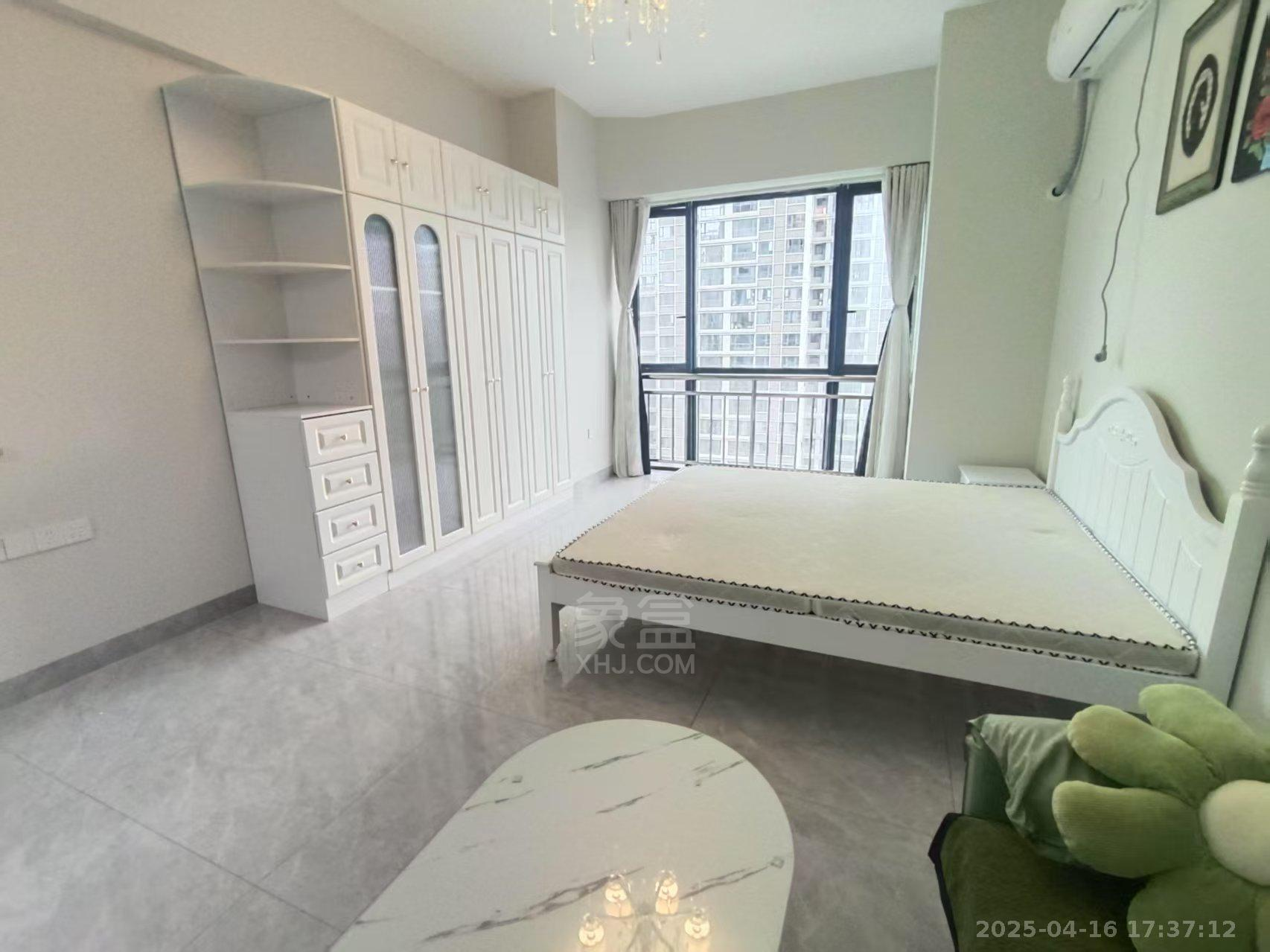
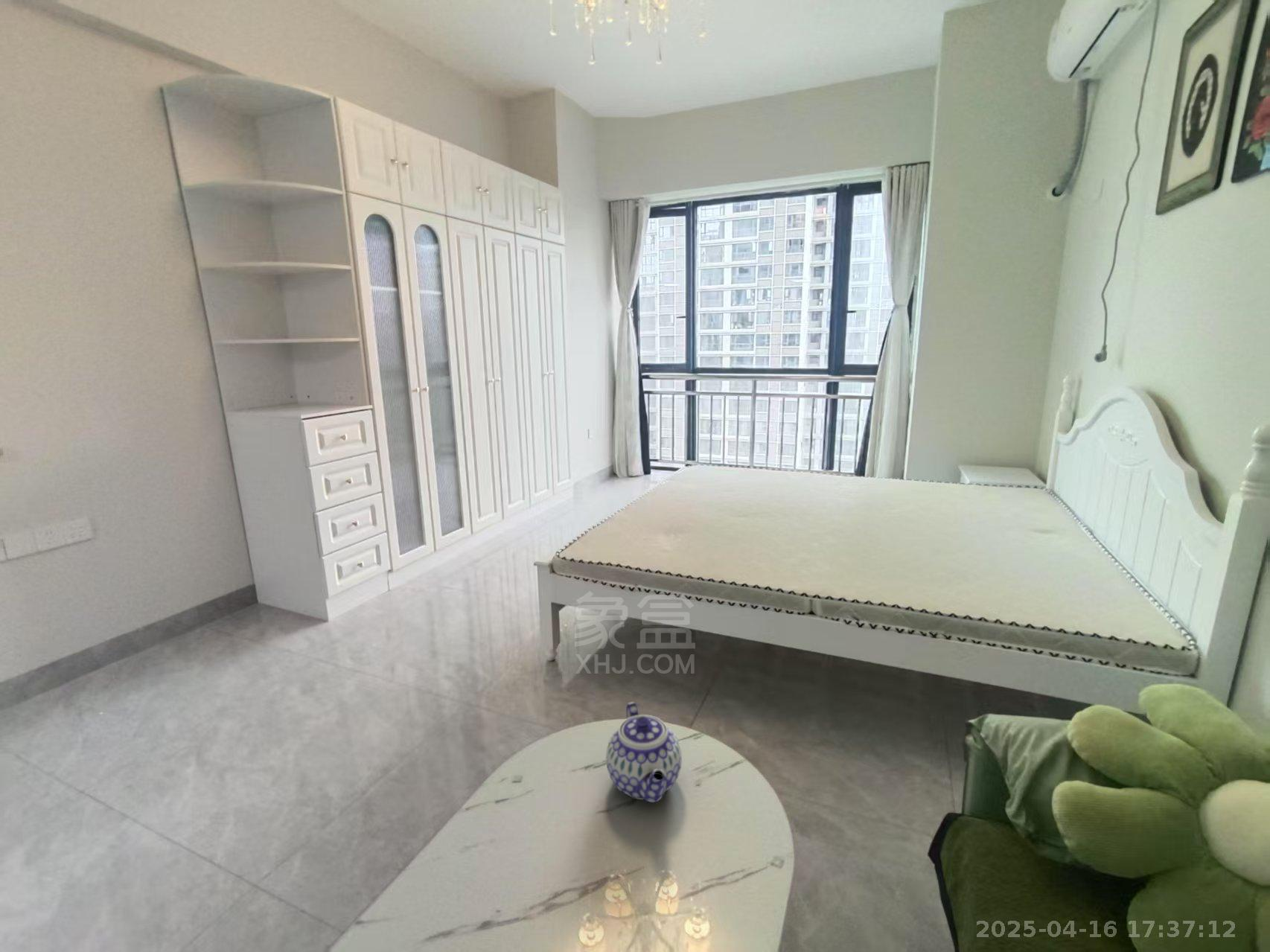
+ teapot (643, 750)
